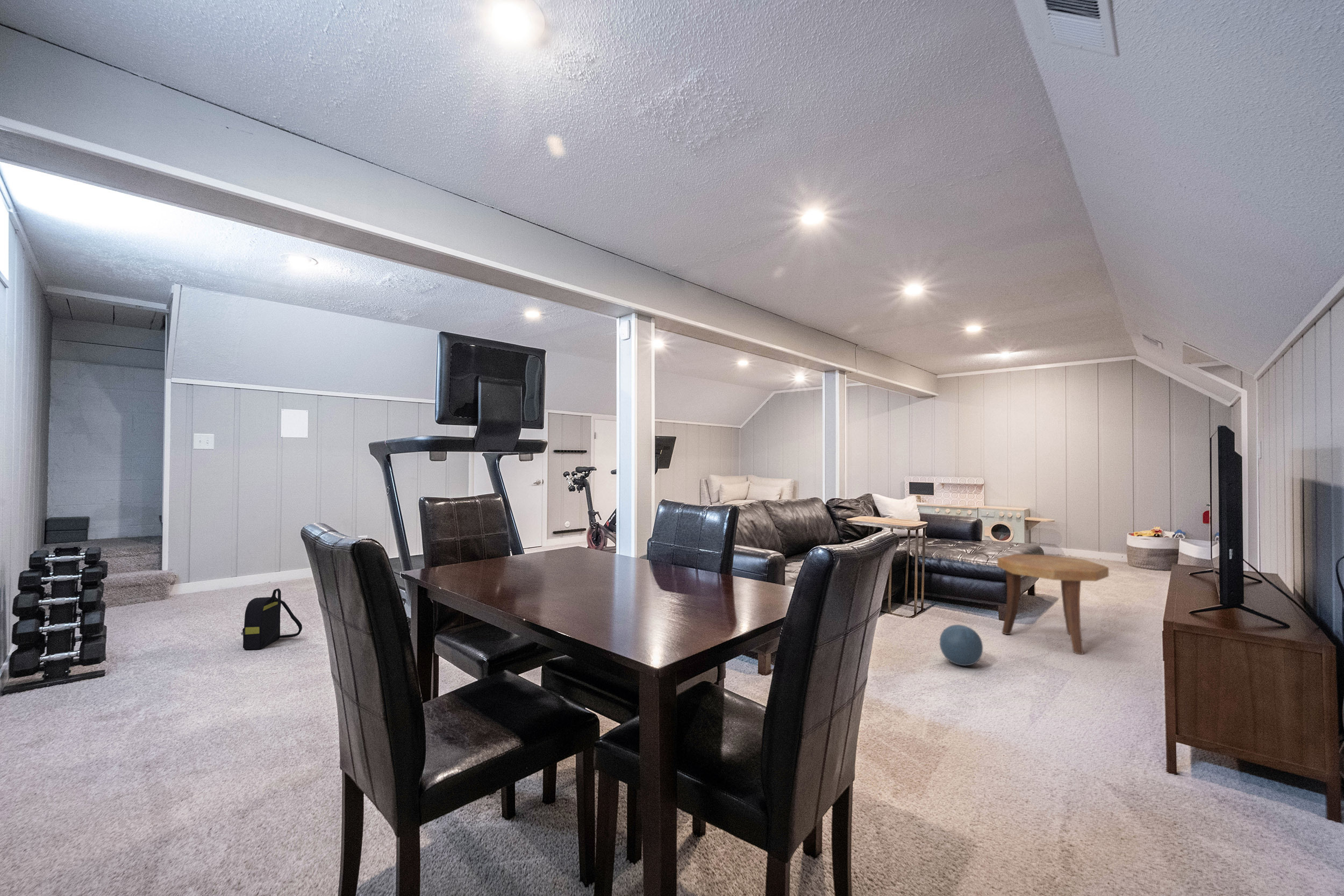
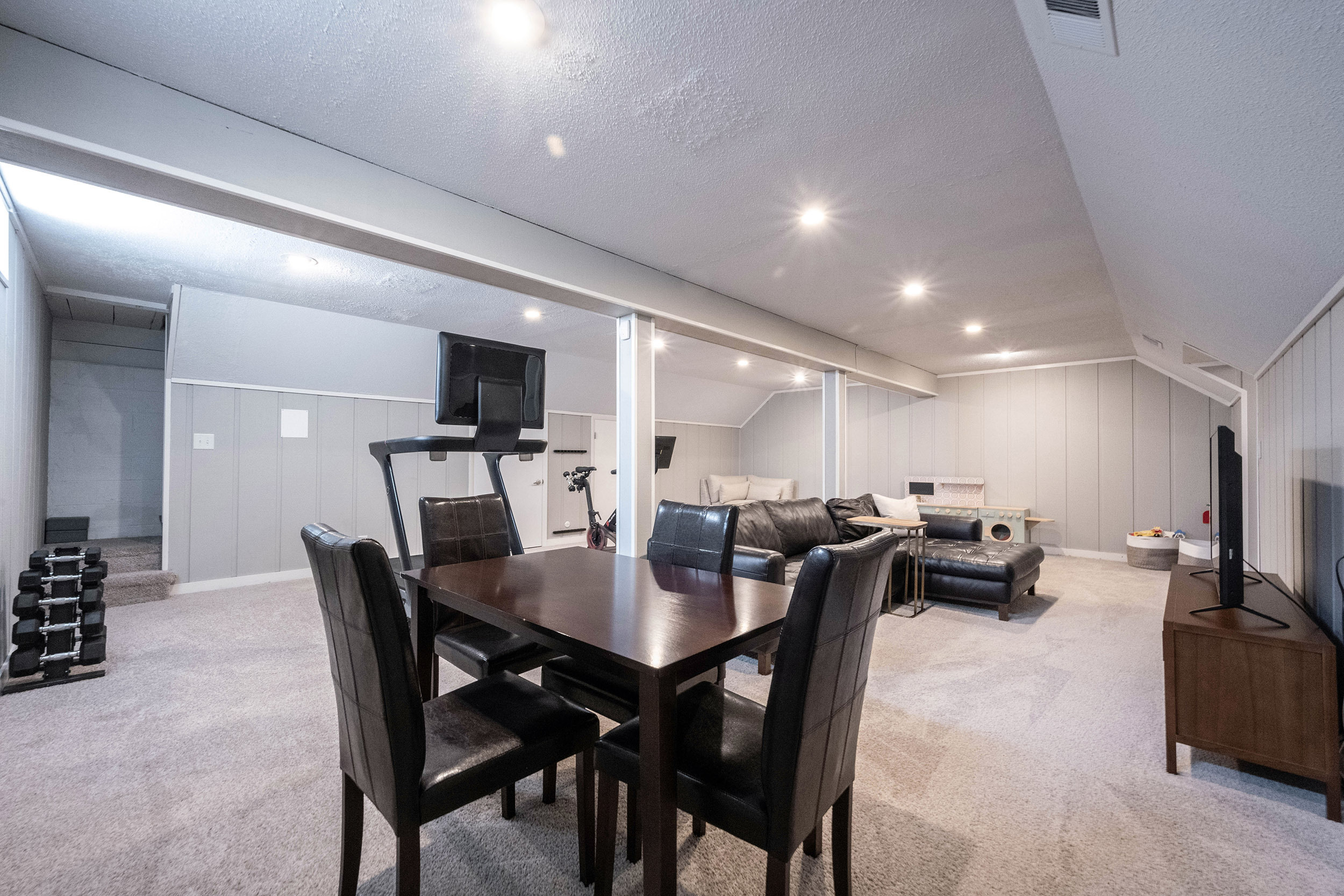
- side table (1062, 600)
- backpack (272, 616)
- ball (961, 644)
